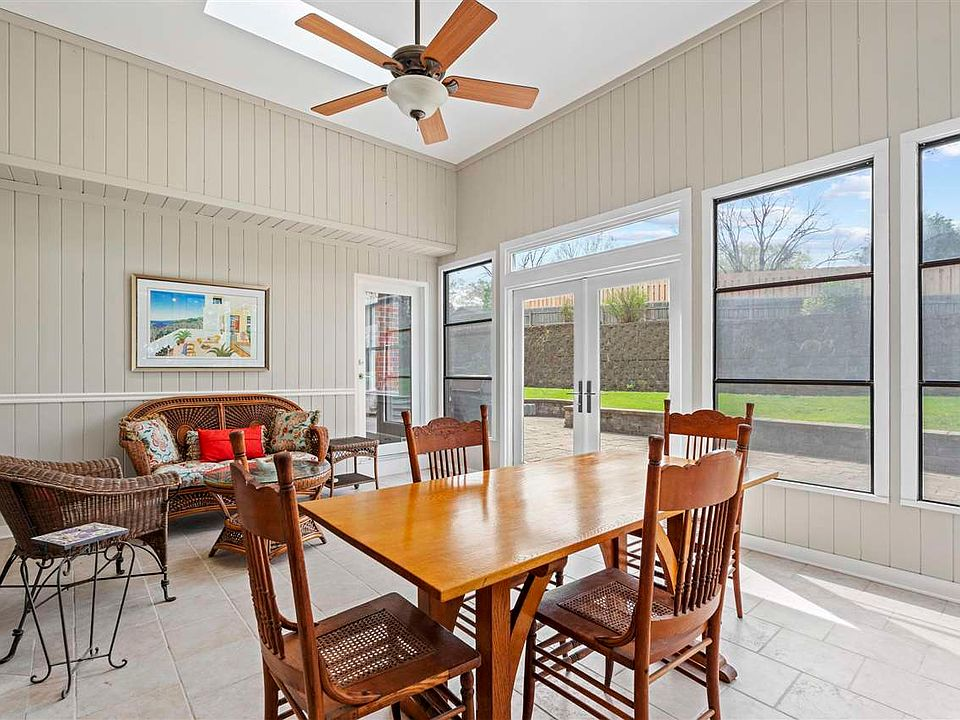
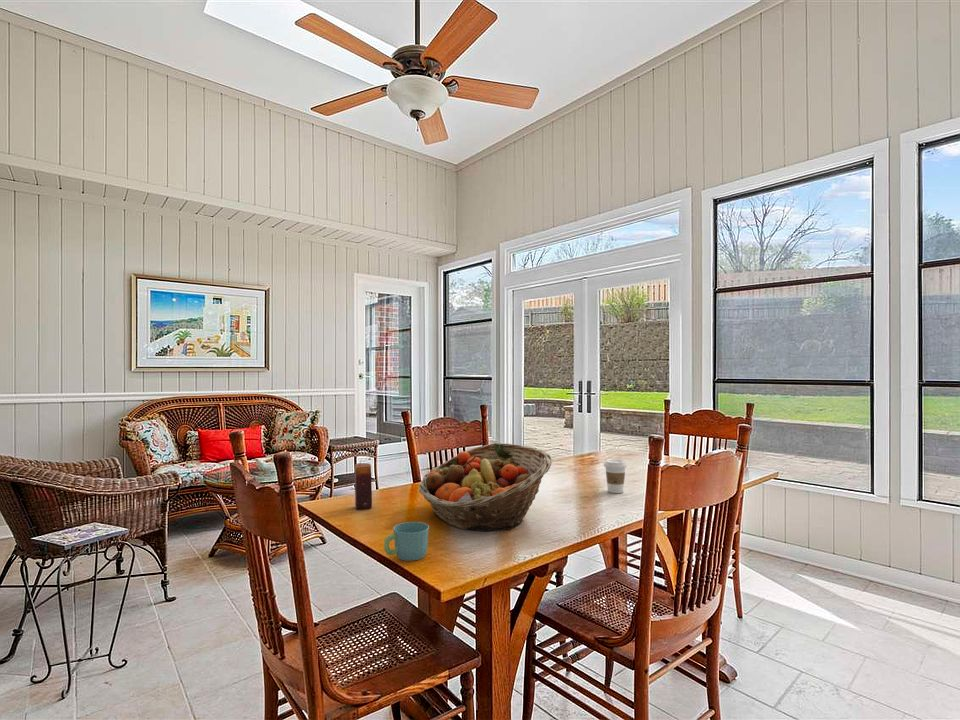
+ fruit basket (484, 482)
+ mug (406, 542)
+ candle (363, 485)
+ coffee cup (615, 475)
